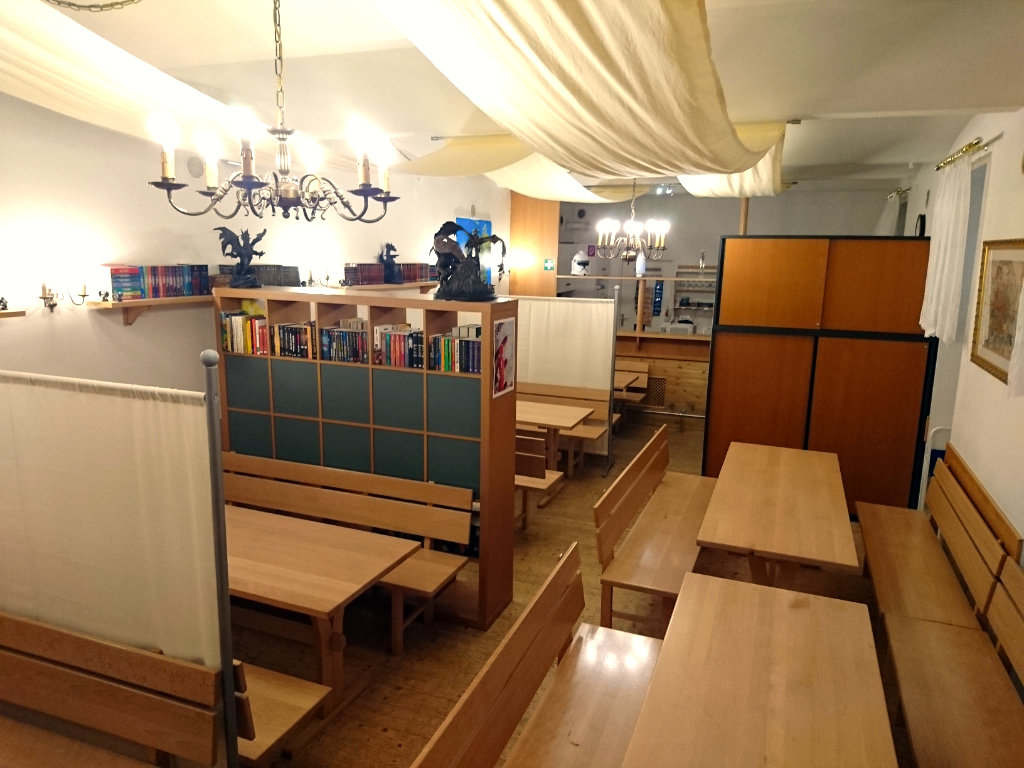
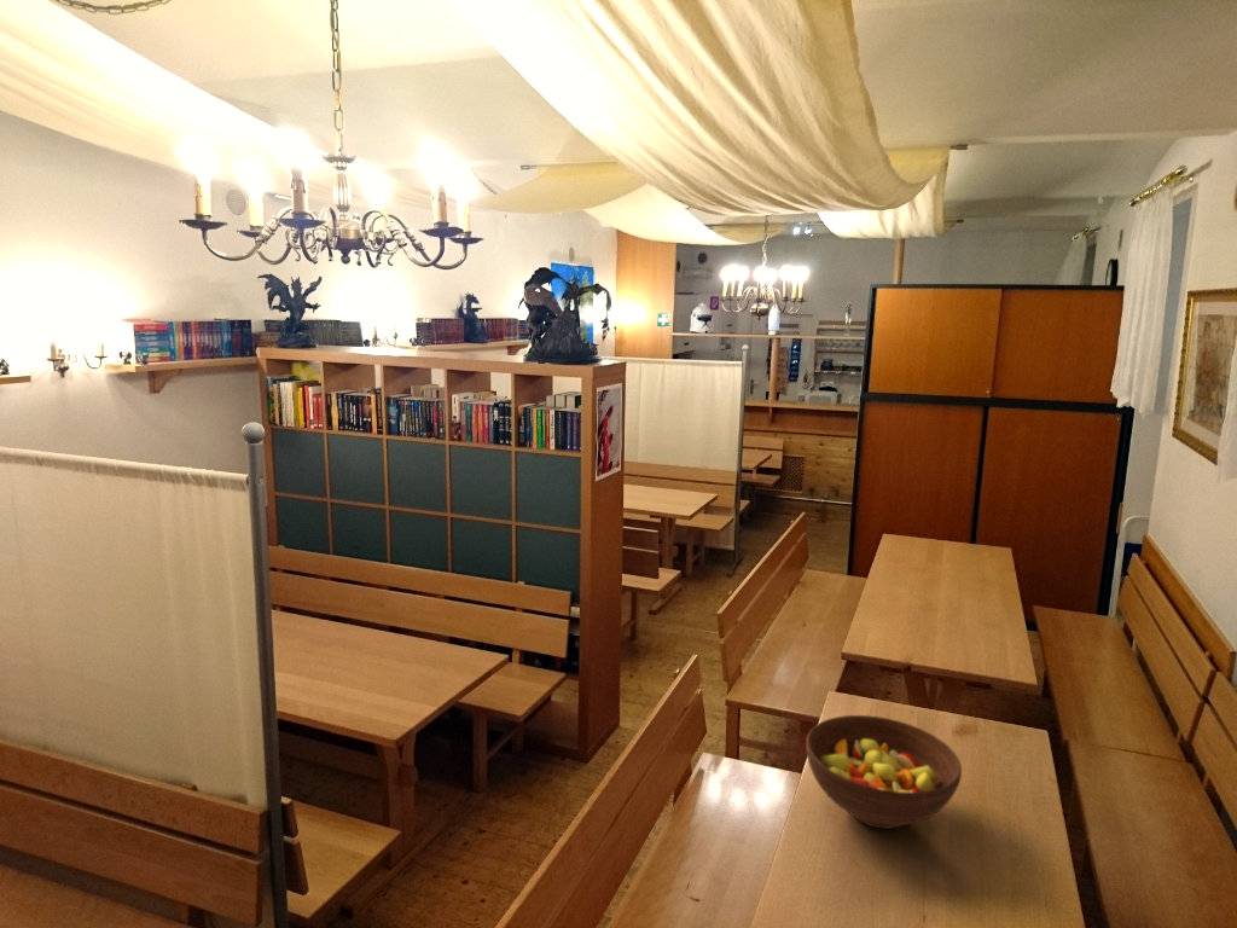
+ fruit bowl (878, 782)
